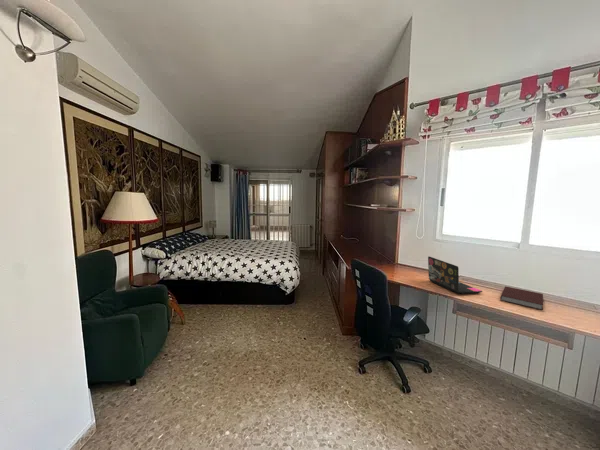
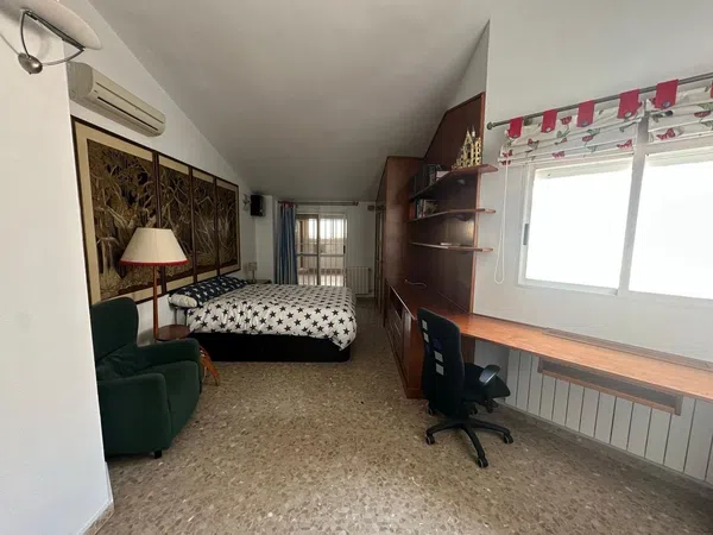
- laptop (453, 273)
- notebook (521, 296)
